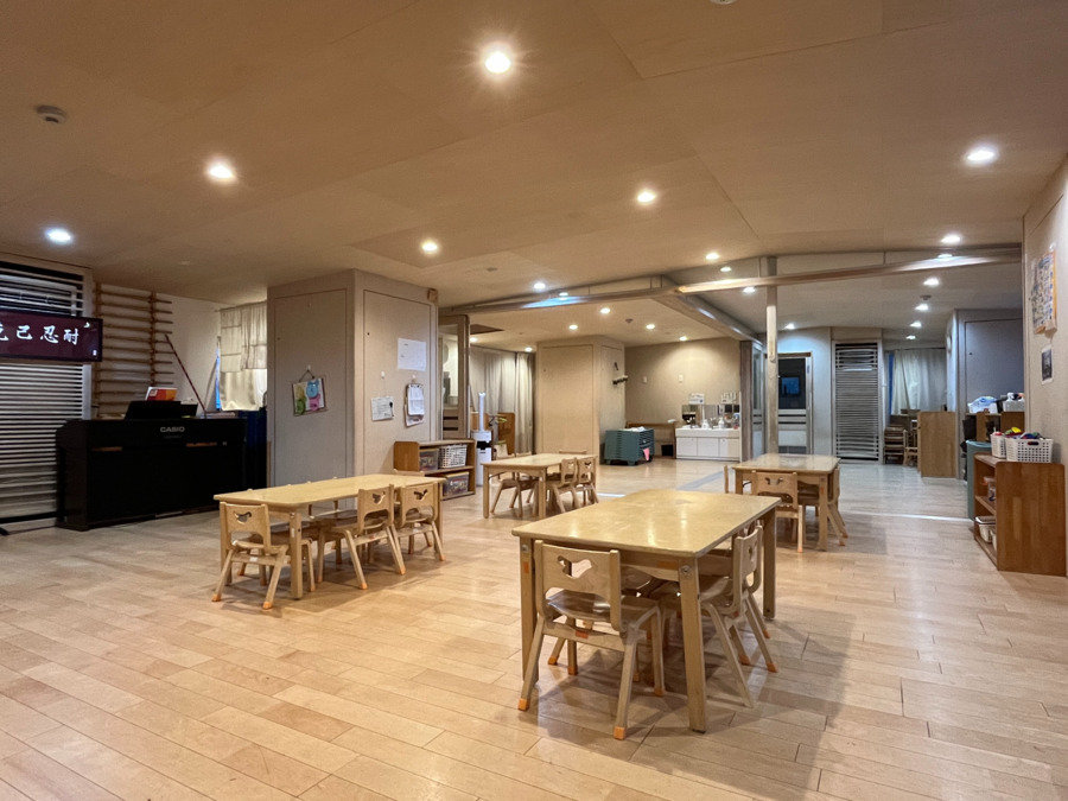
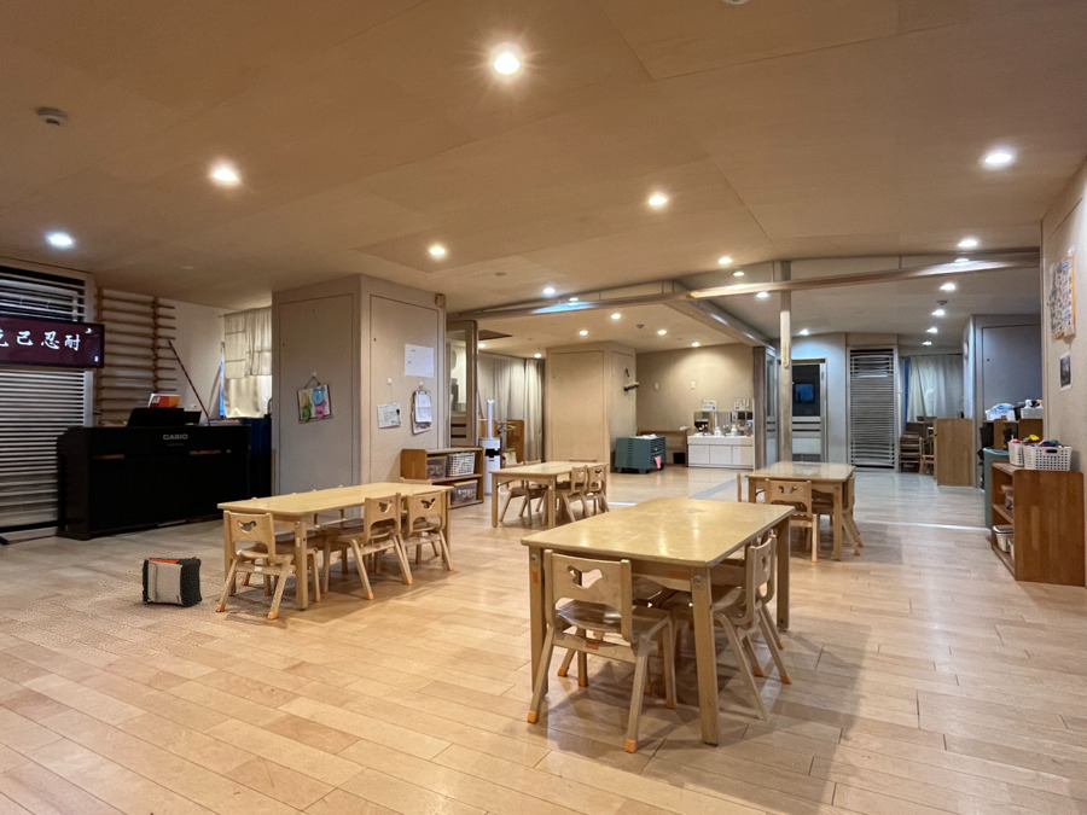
+ backpack (170, 580)
